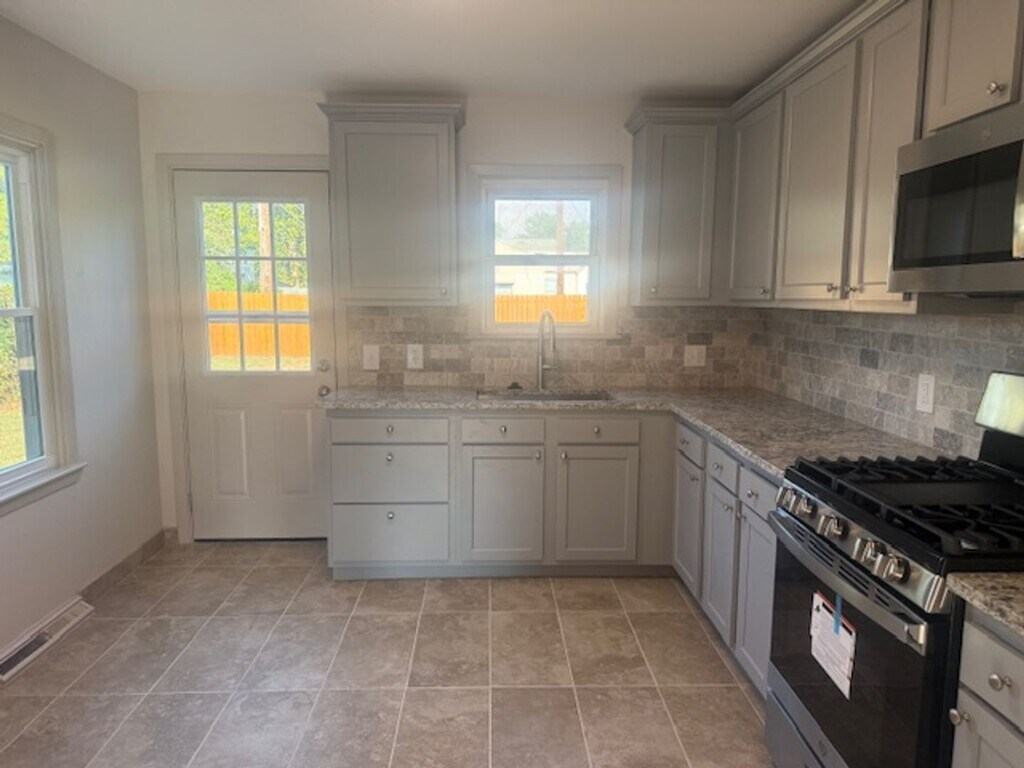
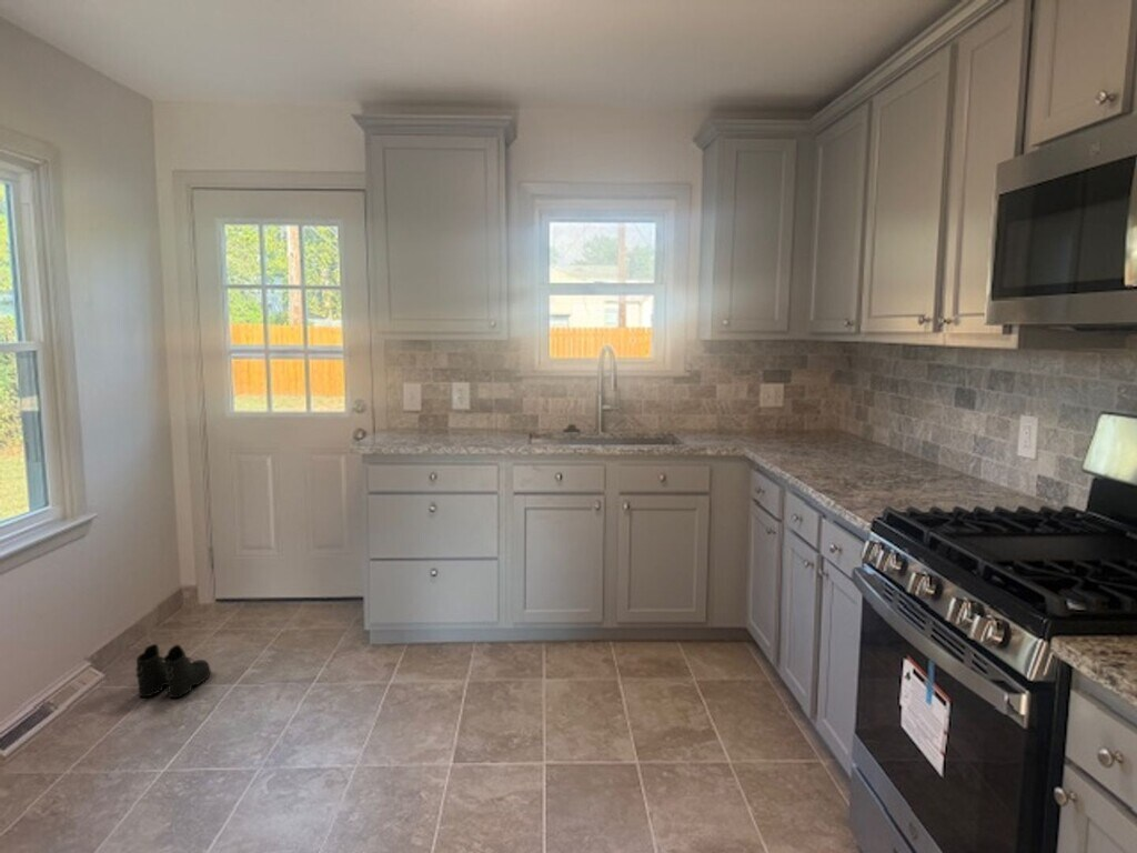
+ boots (173, 662)
